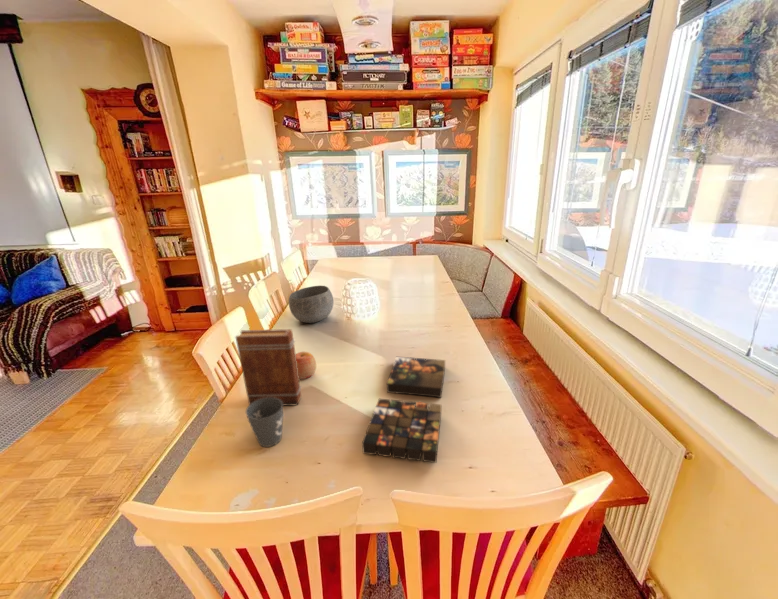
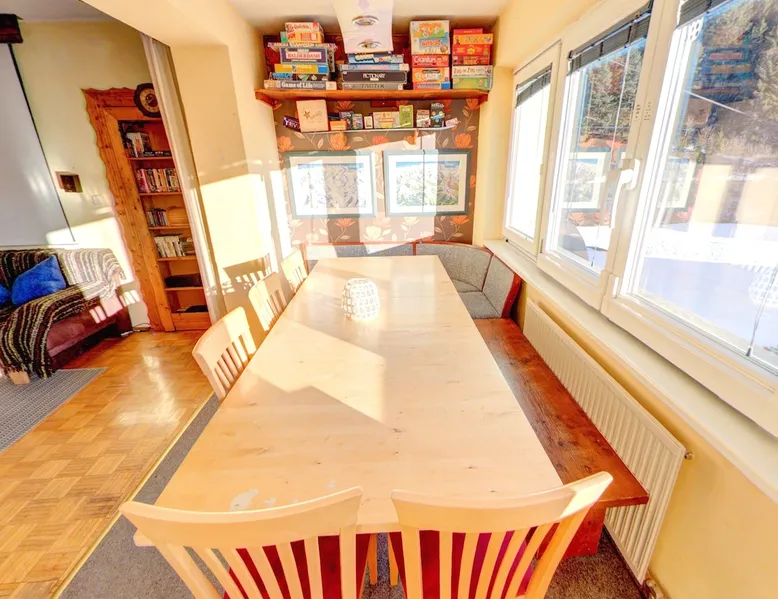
- mug (269, 420)
- board game (409, 401)
- bowl (311, 305)
- book (270, 368)
- apple (303, 364)
